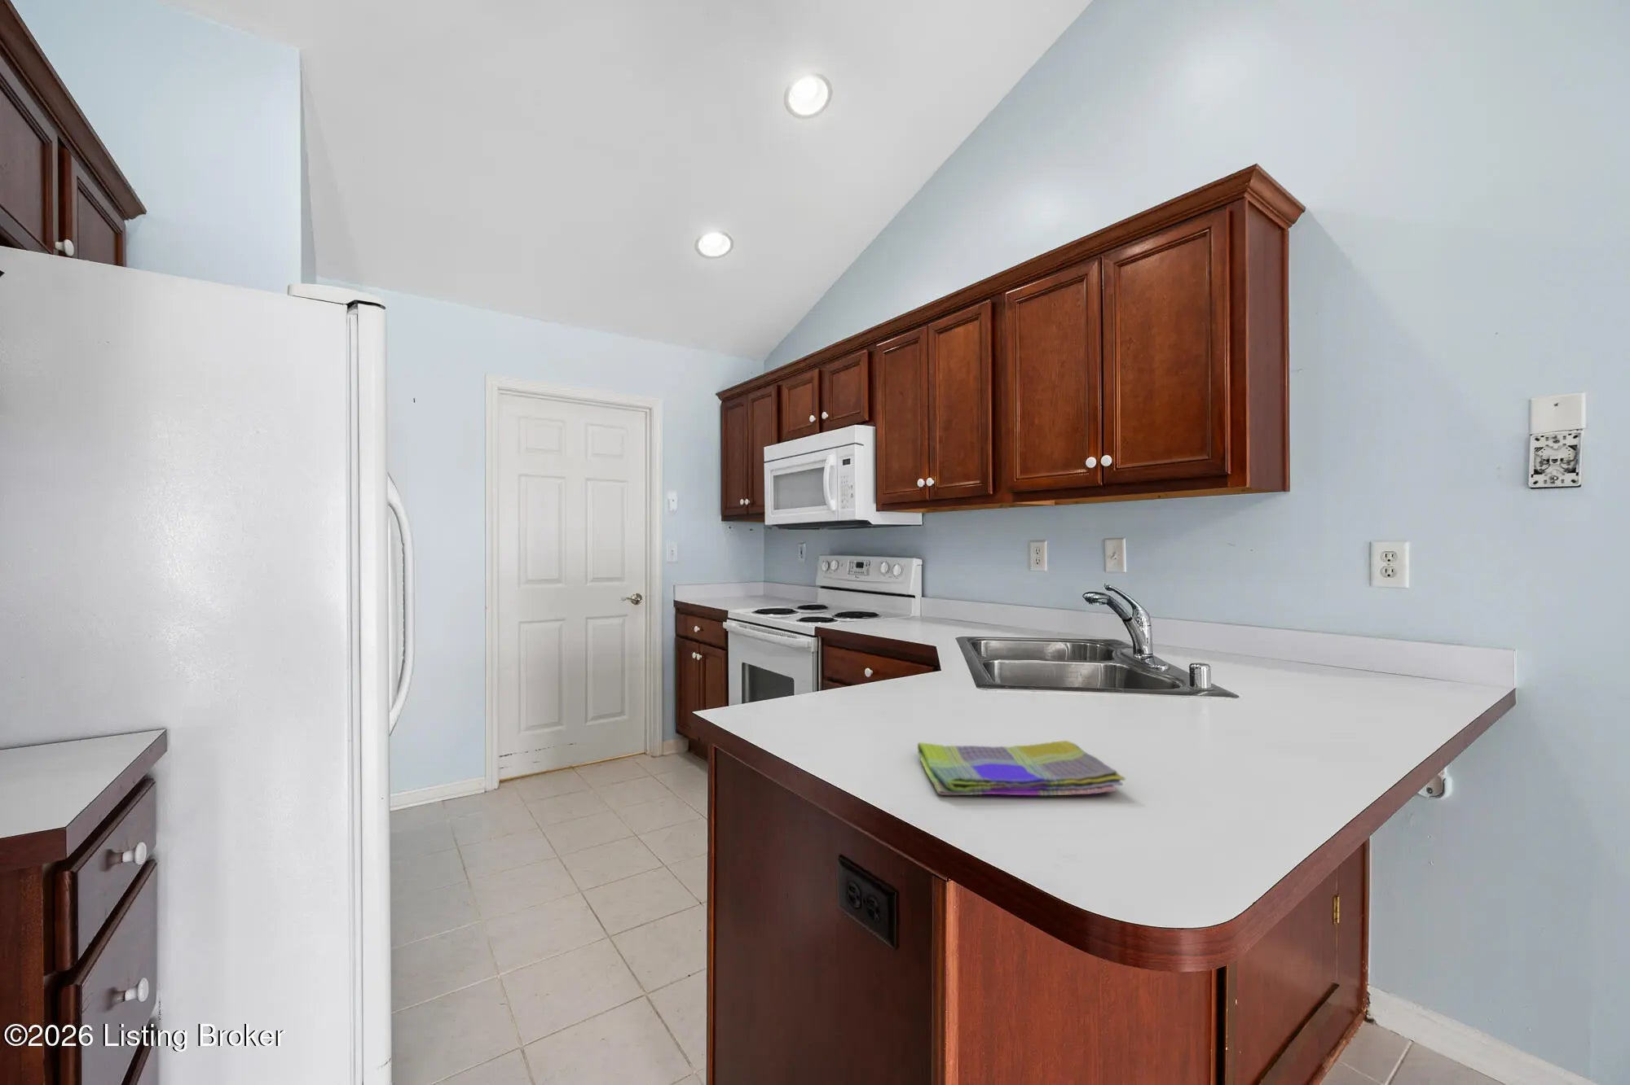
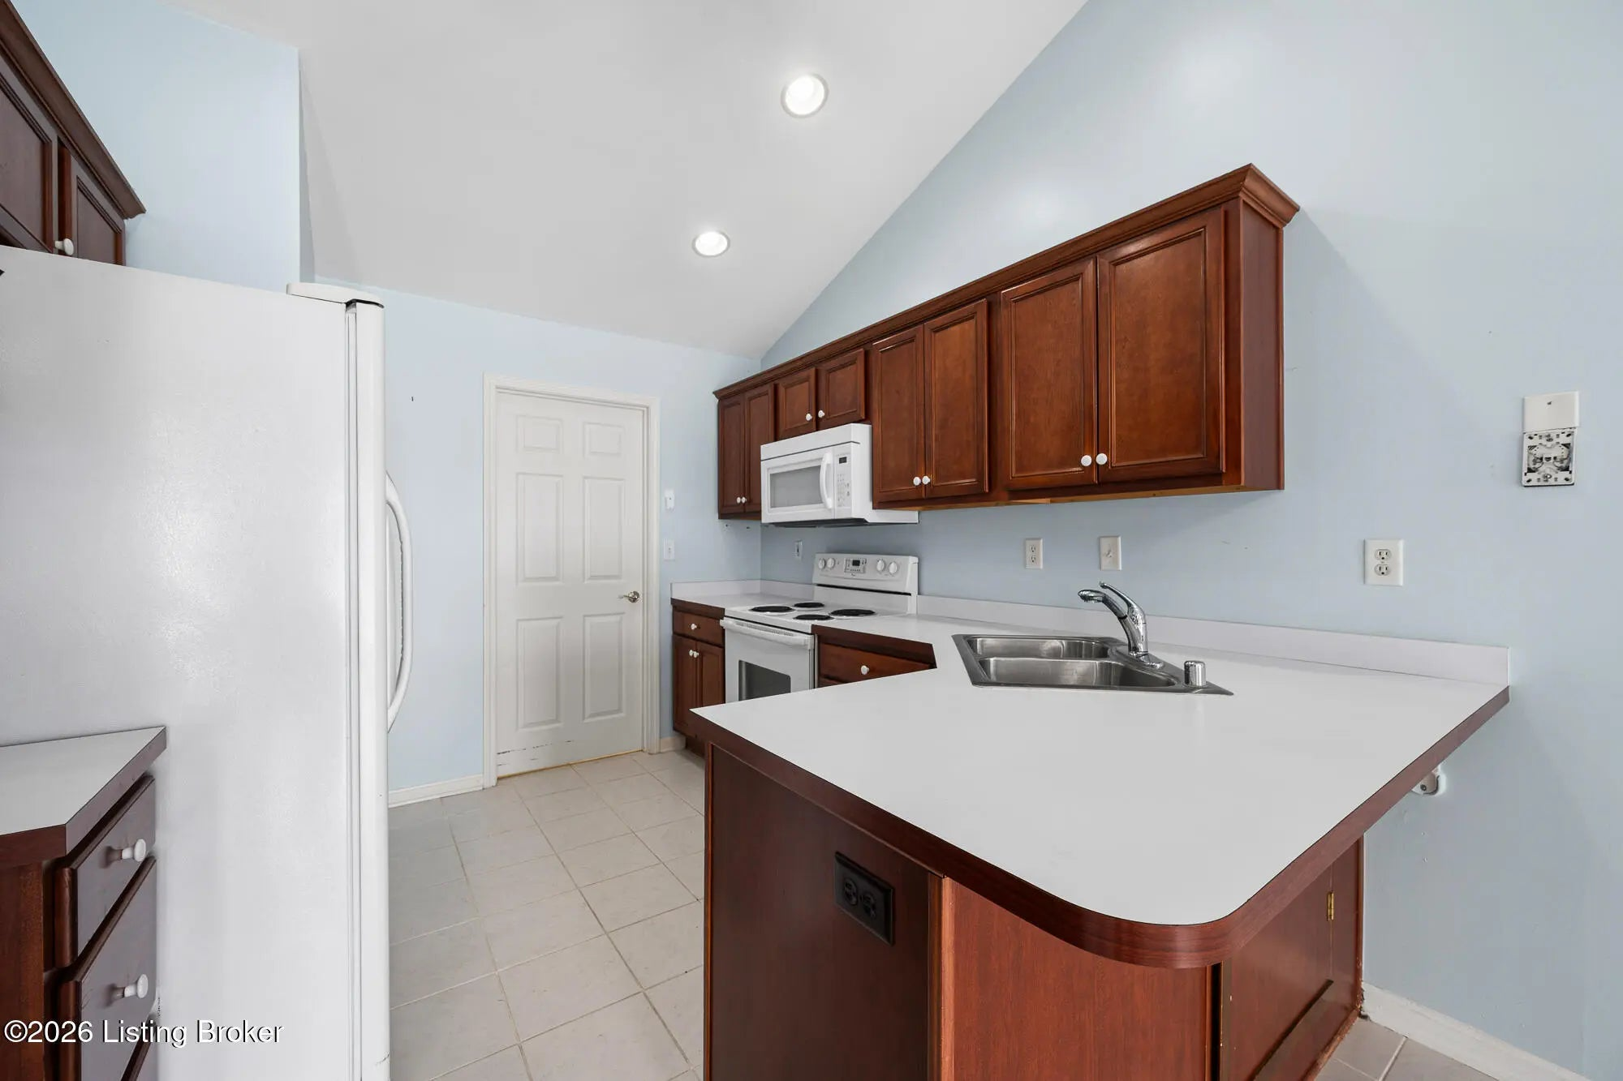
- dish towel (1012, 764)
